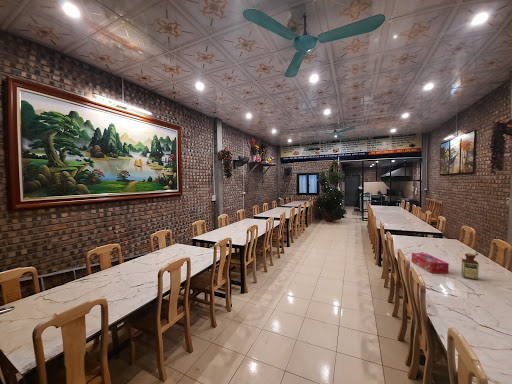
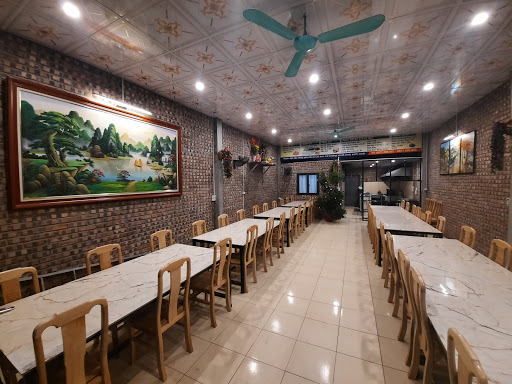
- tissue box (428, 262)
- bottle (470, 265)
